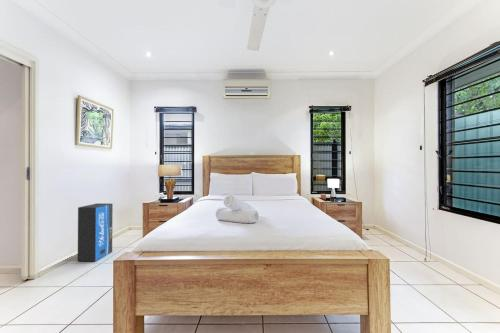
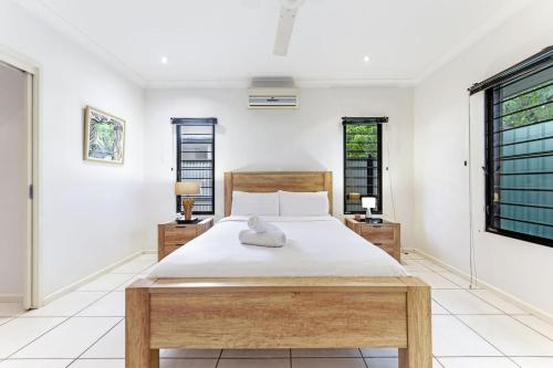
- air purifier (96, 230)
